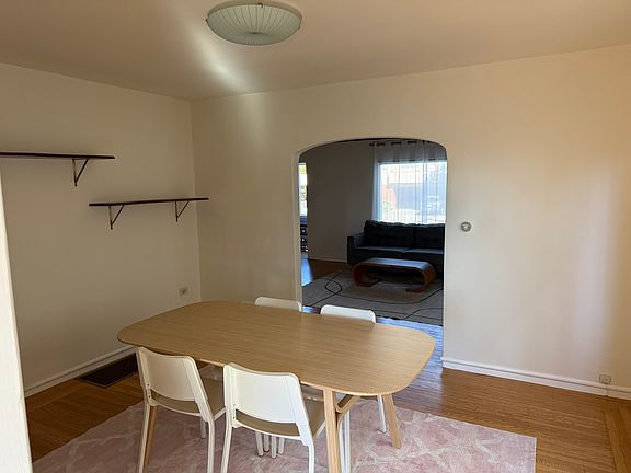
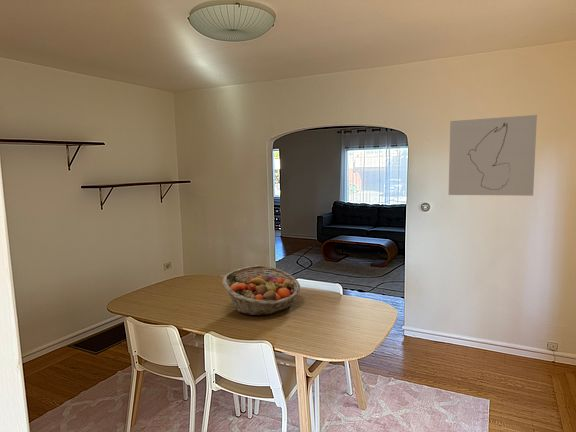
+ fruit basket (262, 289)
+ wall art (490, 157)
